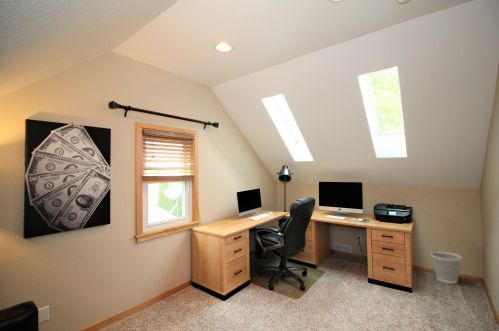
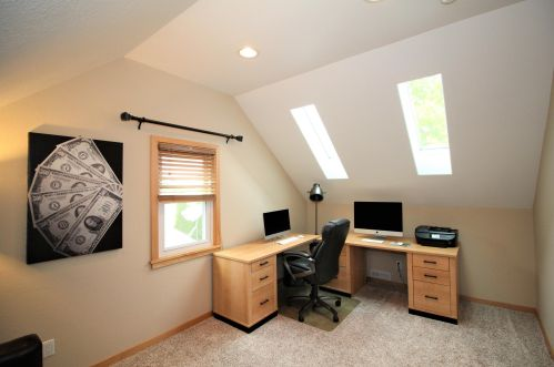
- wastebasket (446, 267)
